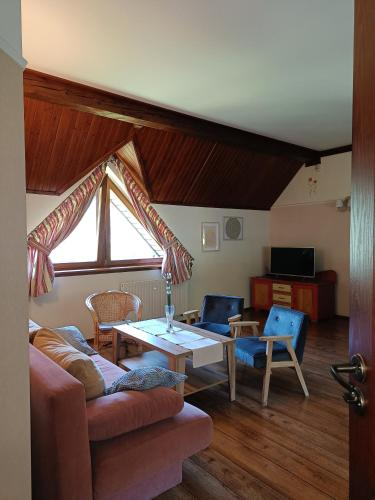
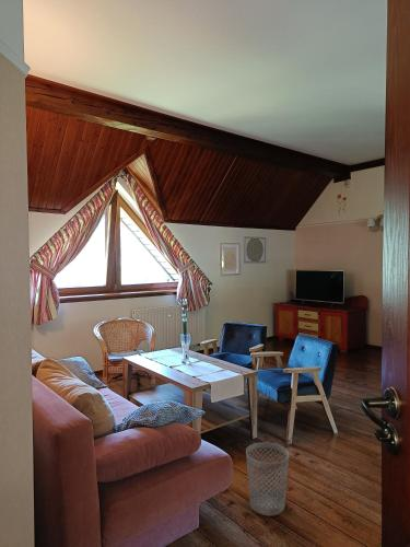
+ wastebasket (267, 478)
